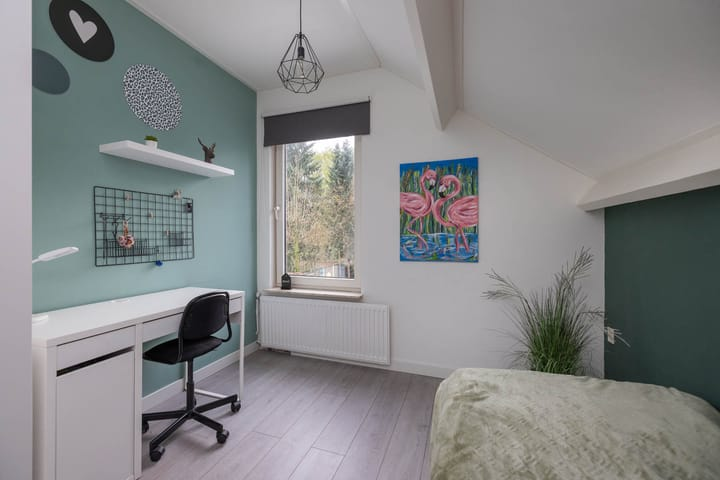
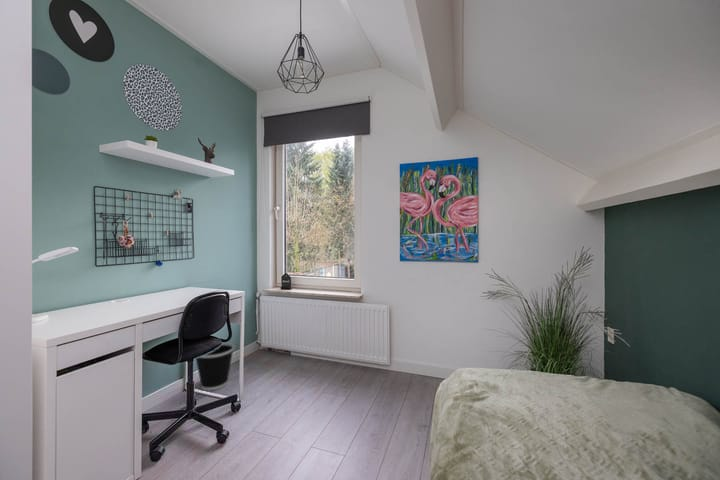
+ wastebasket (214, 366)
